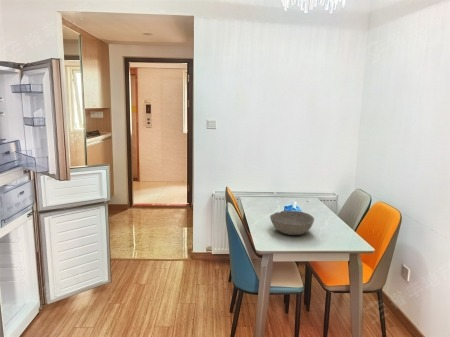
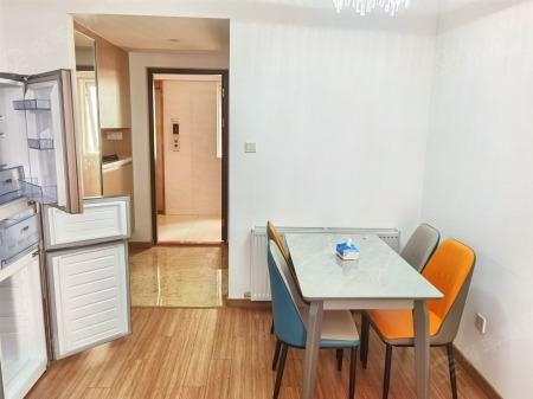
- bowl (291, 223)
